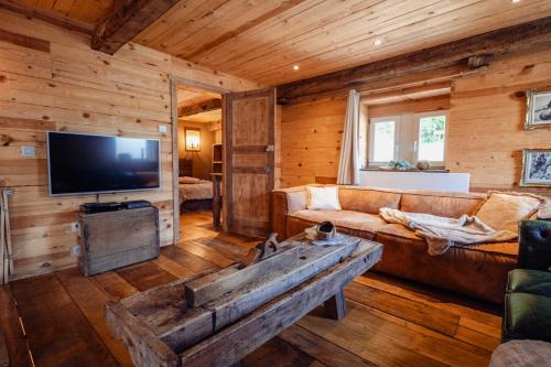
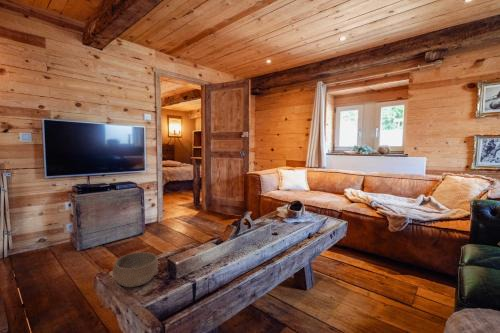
+ bowl (136, 270)
